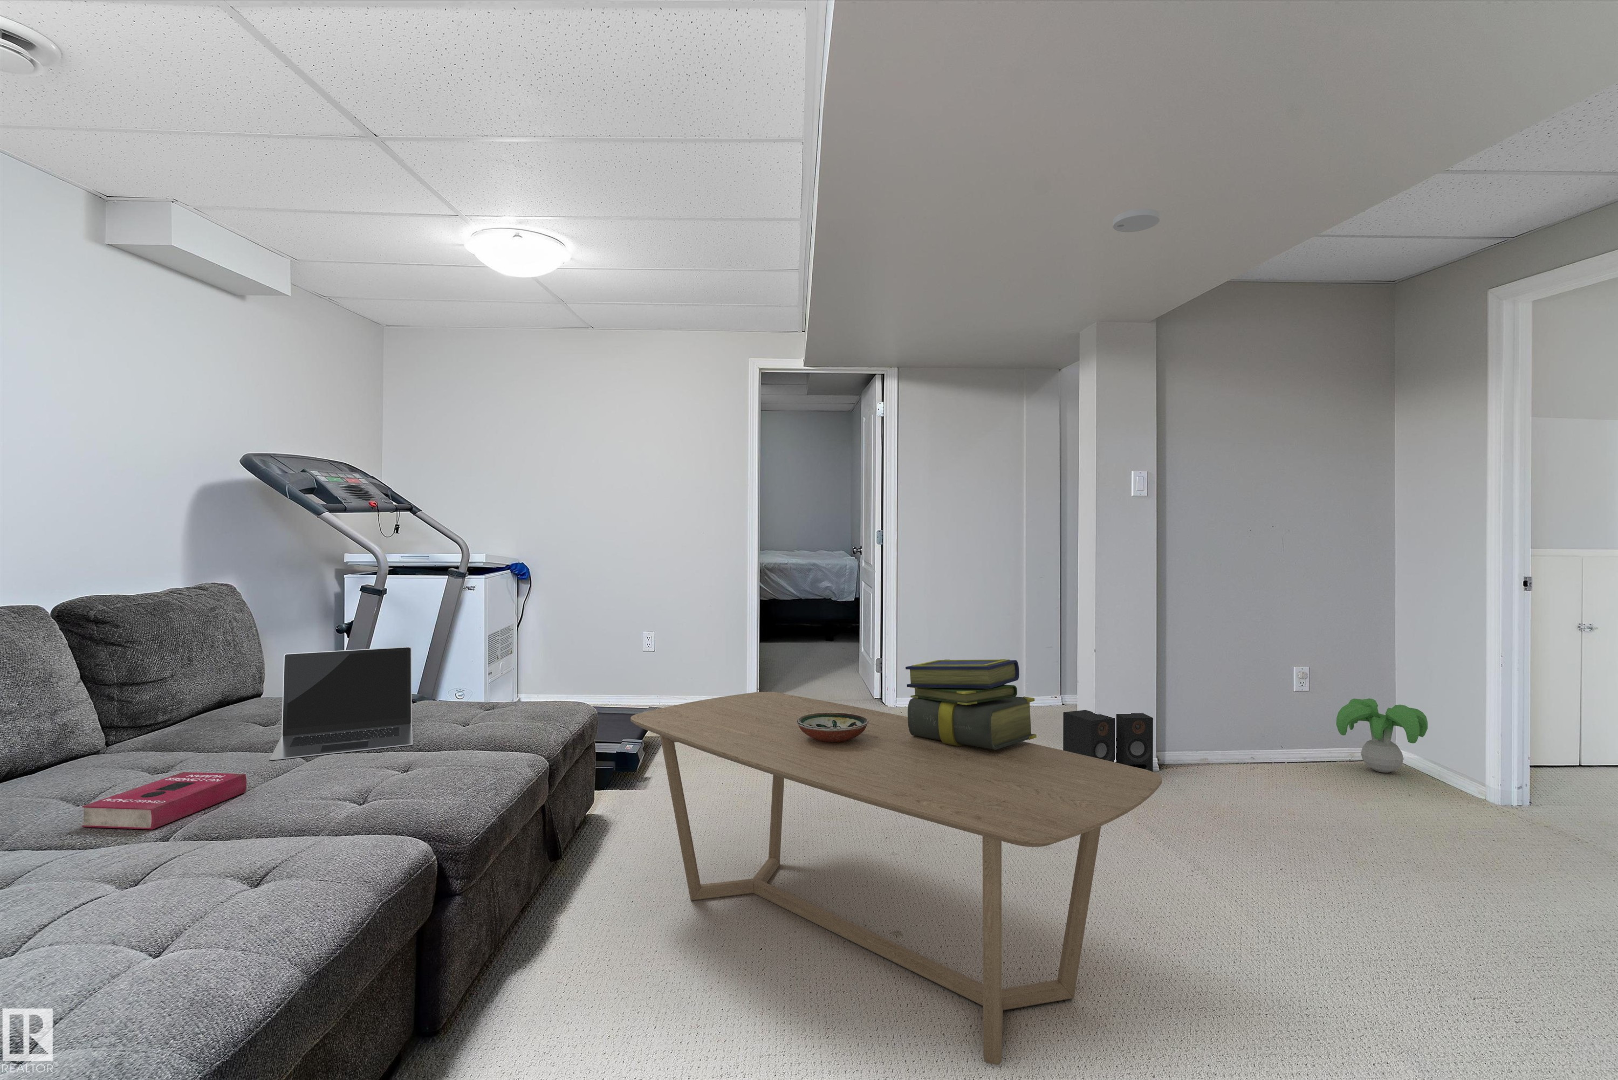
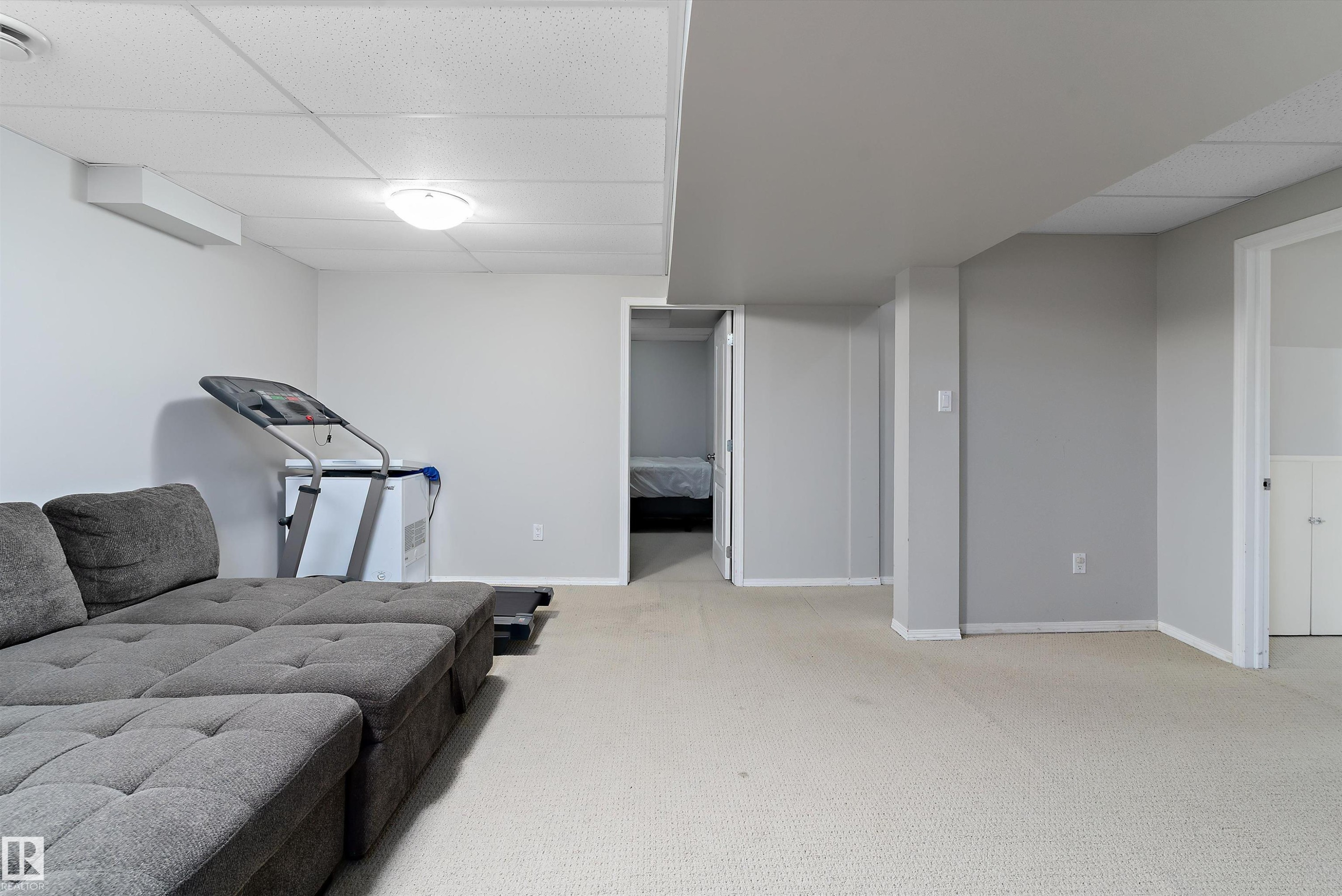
- decorative bowl (832, 728)
- coffee table (868, 804)
- speaker (1106, 742)
- smoke detector (1136, 221)
- laptop (347, 698)
- stack of books (965, 698)
- decorative plant (1382, 736)
- book (169, 798)
